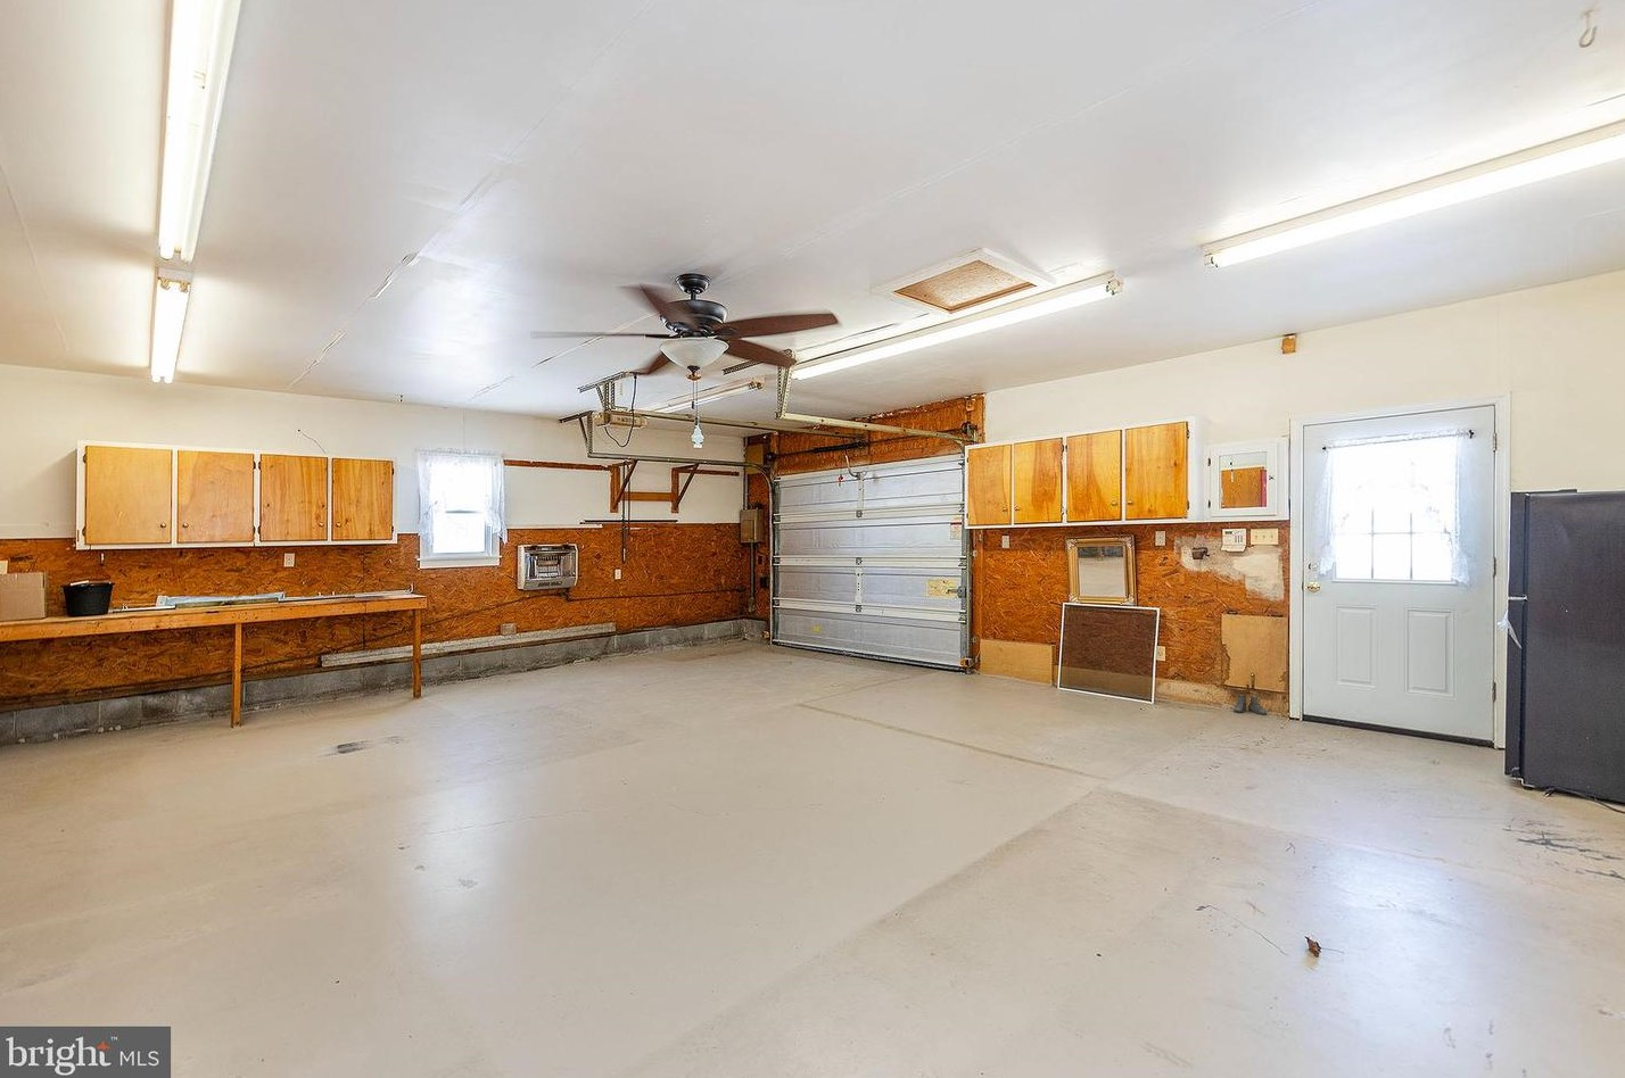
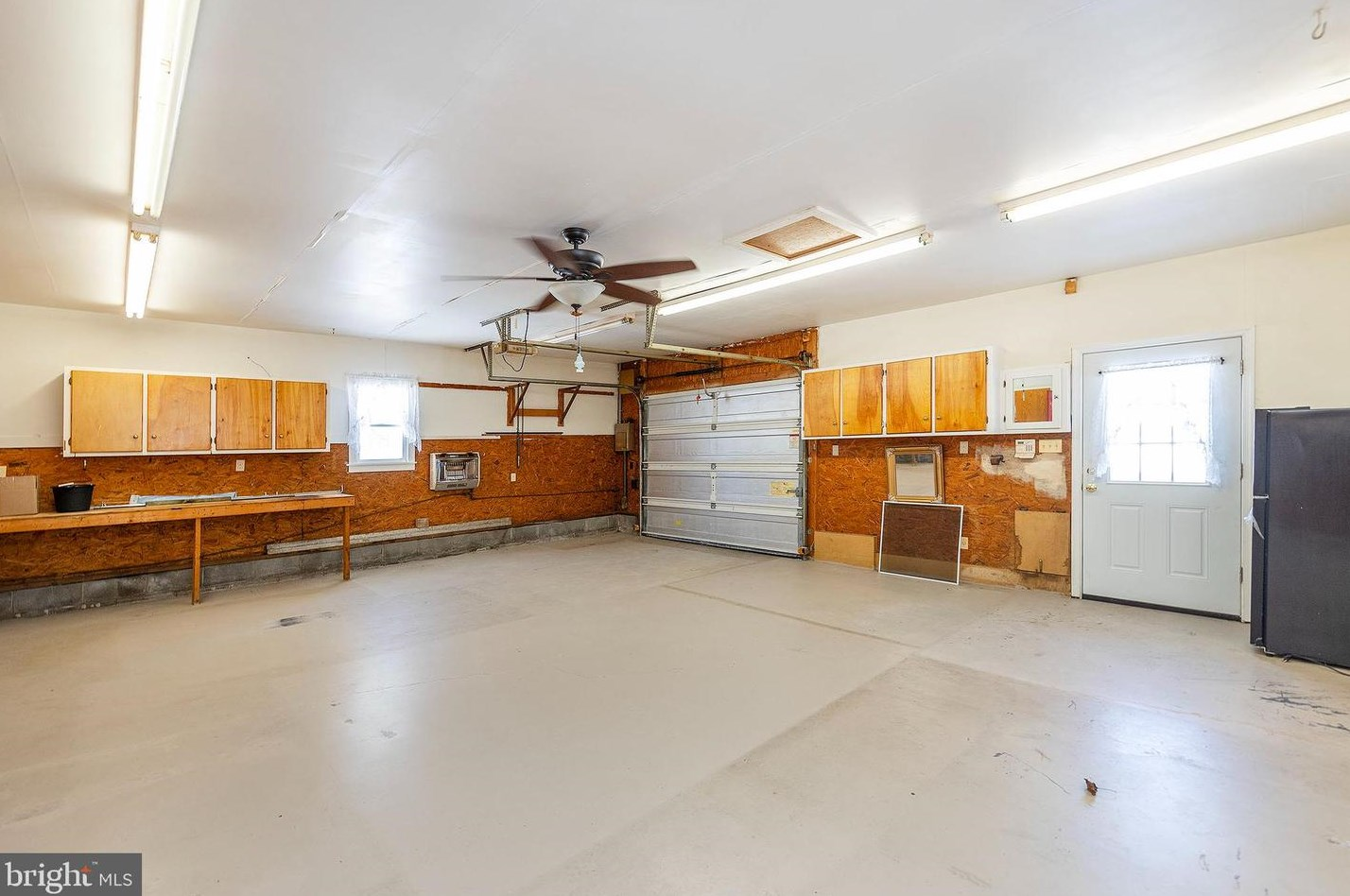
- boots (1248, 705)
